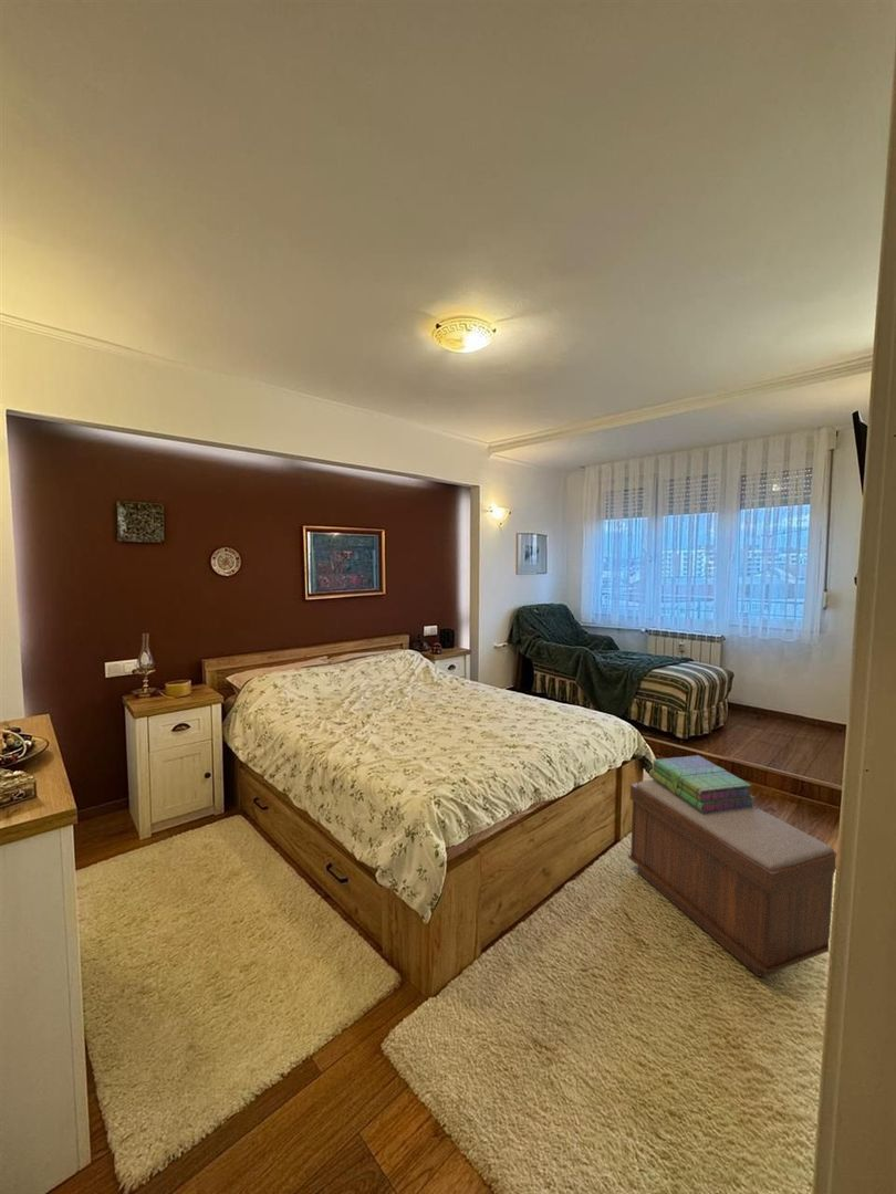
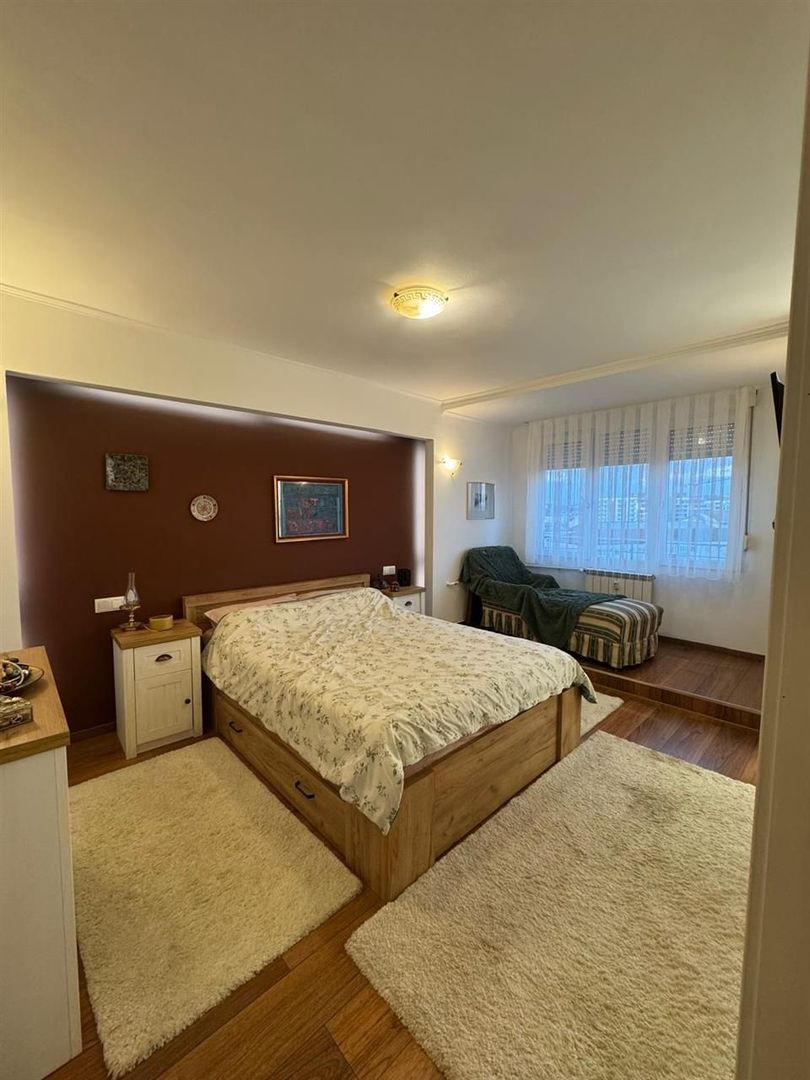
- bench (719, 858)
- stack of books (699, 781)
